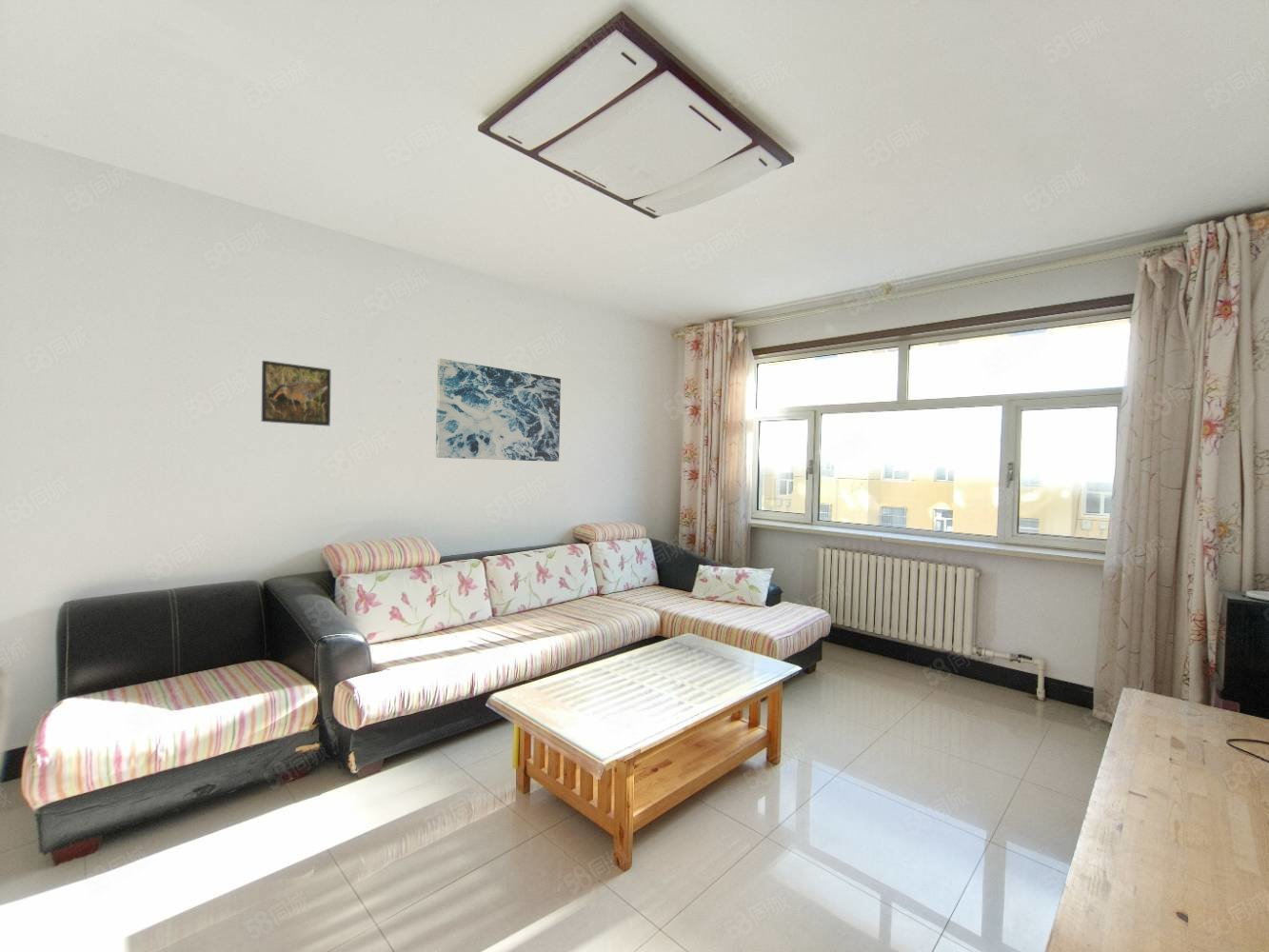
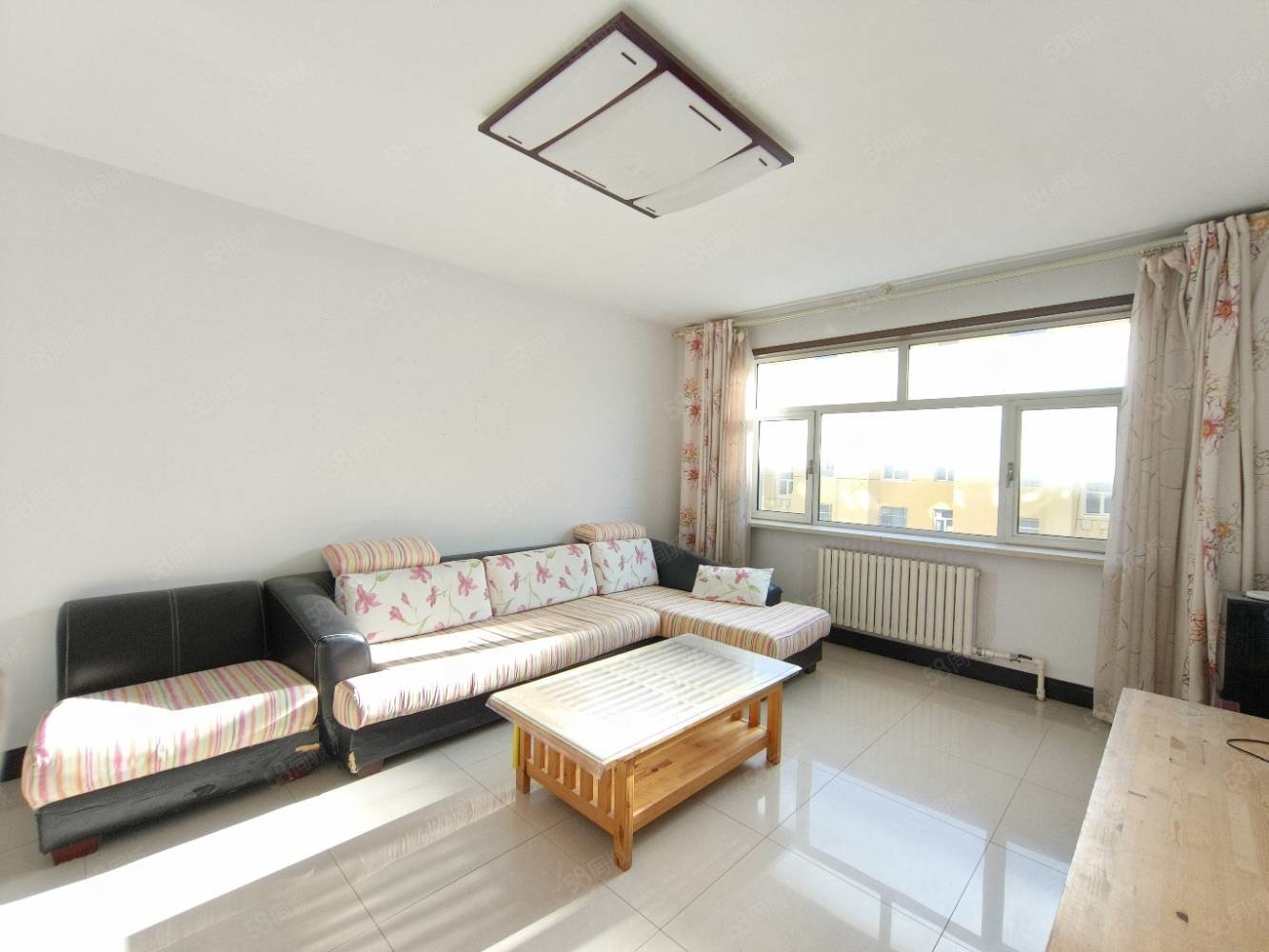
- wall art (503, 414)
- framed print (297, 394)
